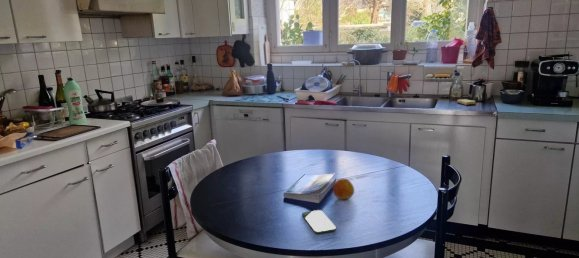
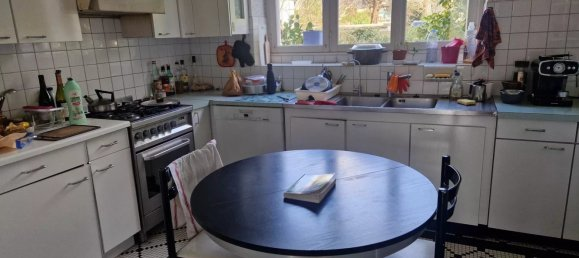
- smartphone (318, 221)
- fruit (343, 188)
